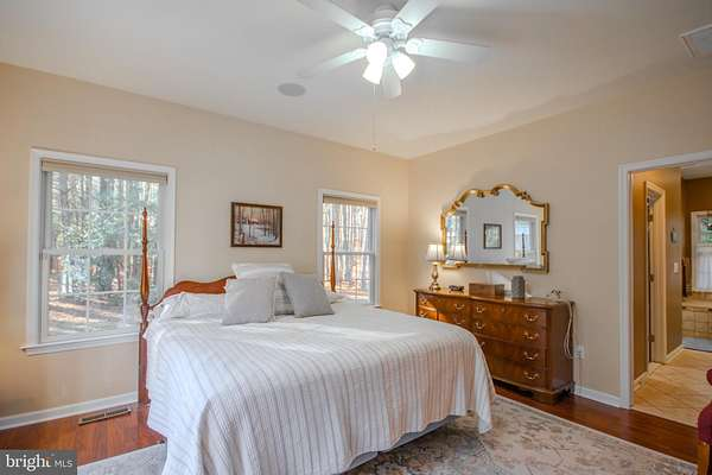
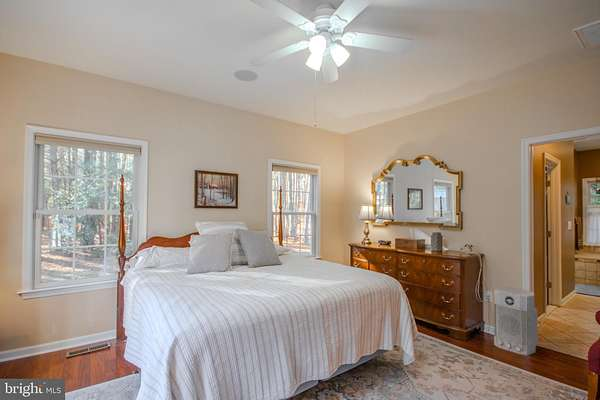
+ air purifier (515, 318)
